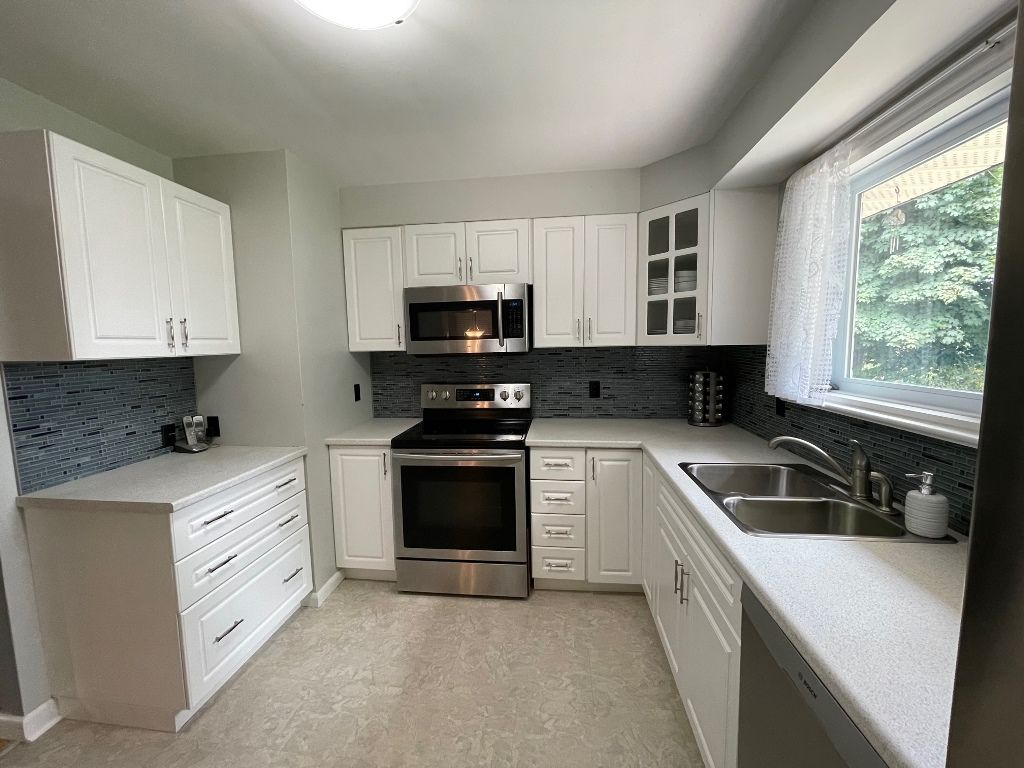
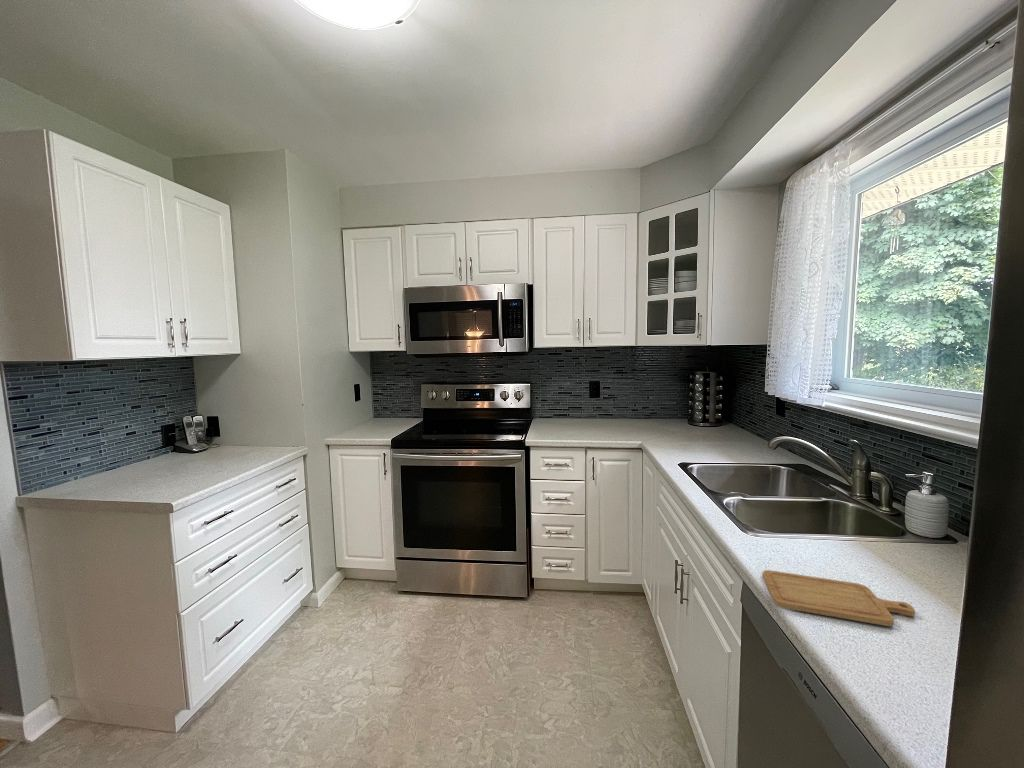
+ chopping board (836, 597)
